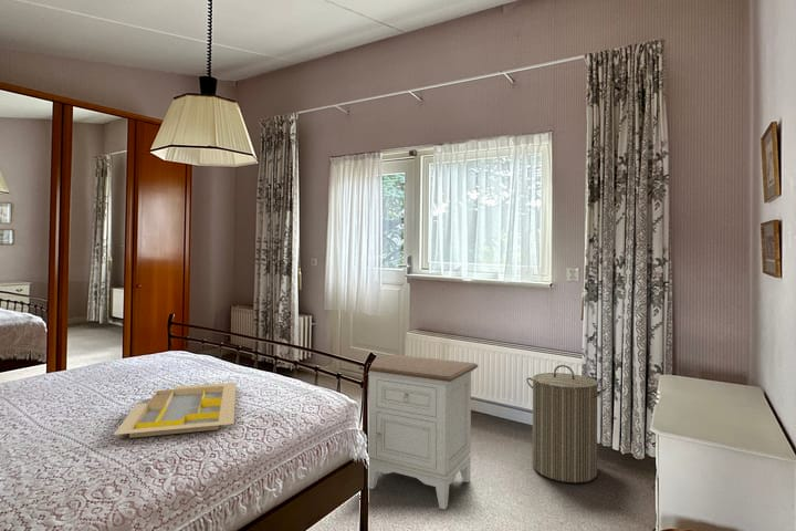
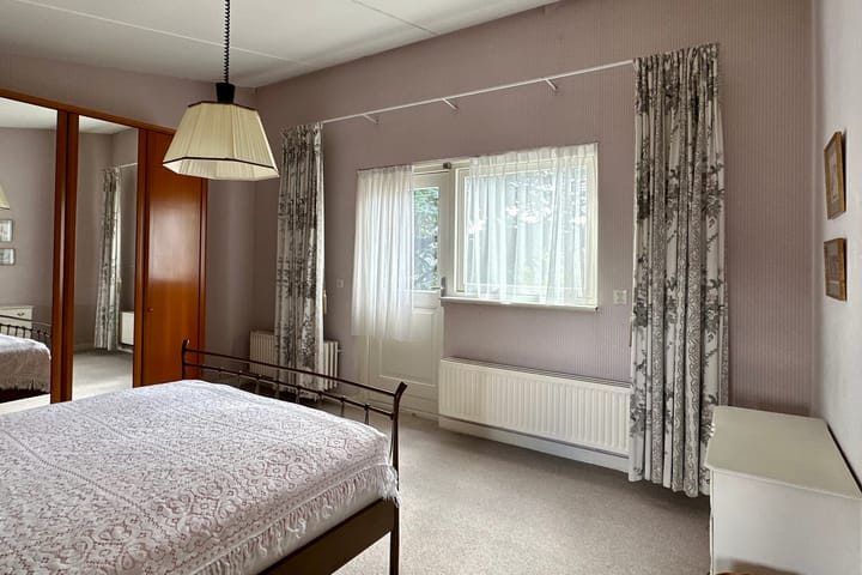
- serving tray (186, 407)
- laundry hamper (564, 417)
- nightstand (418, 425)
